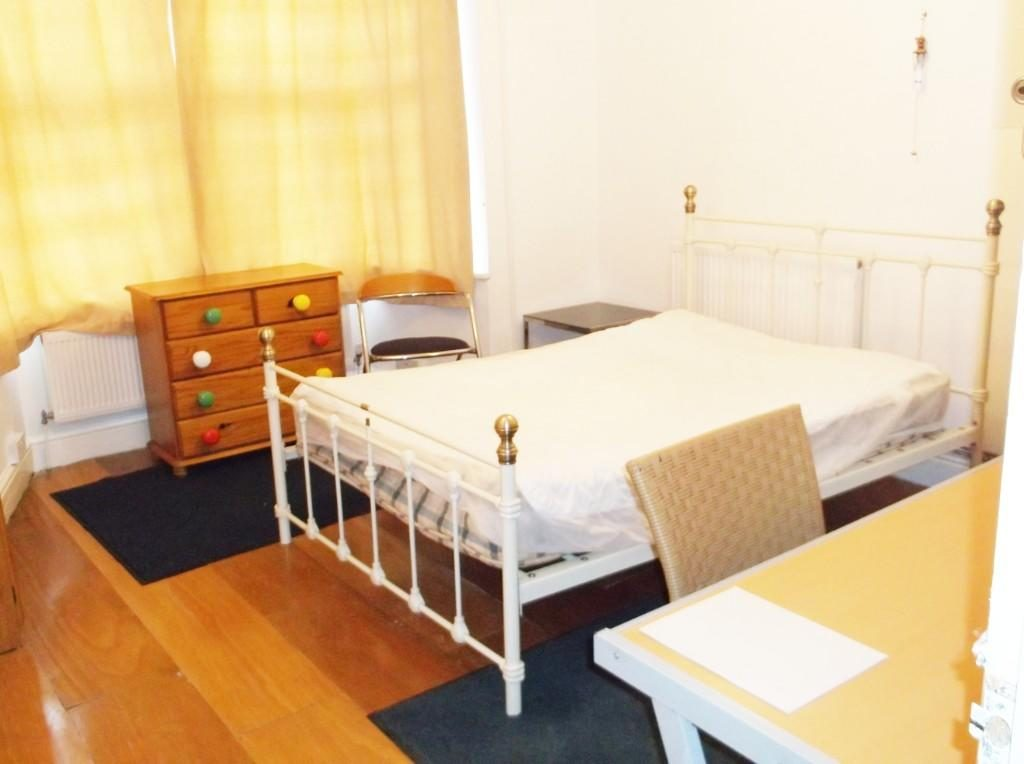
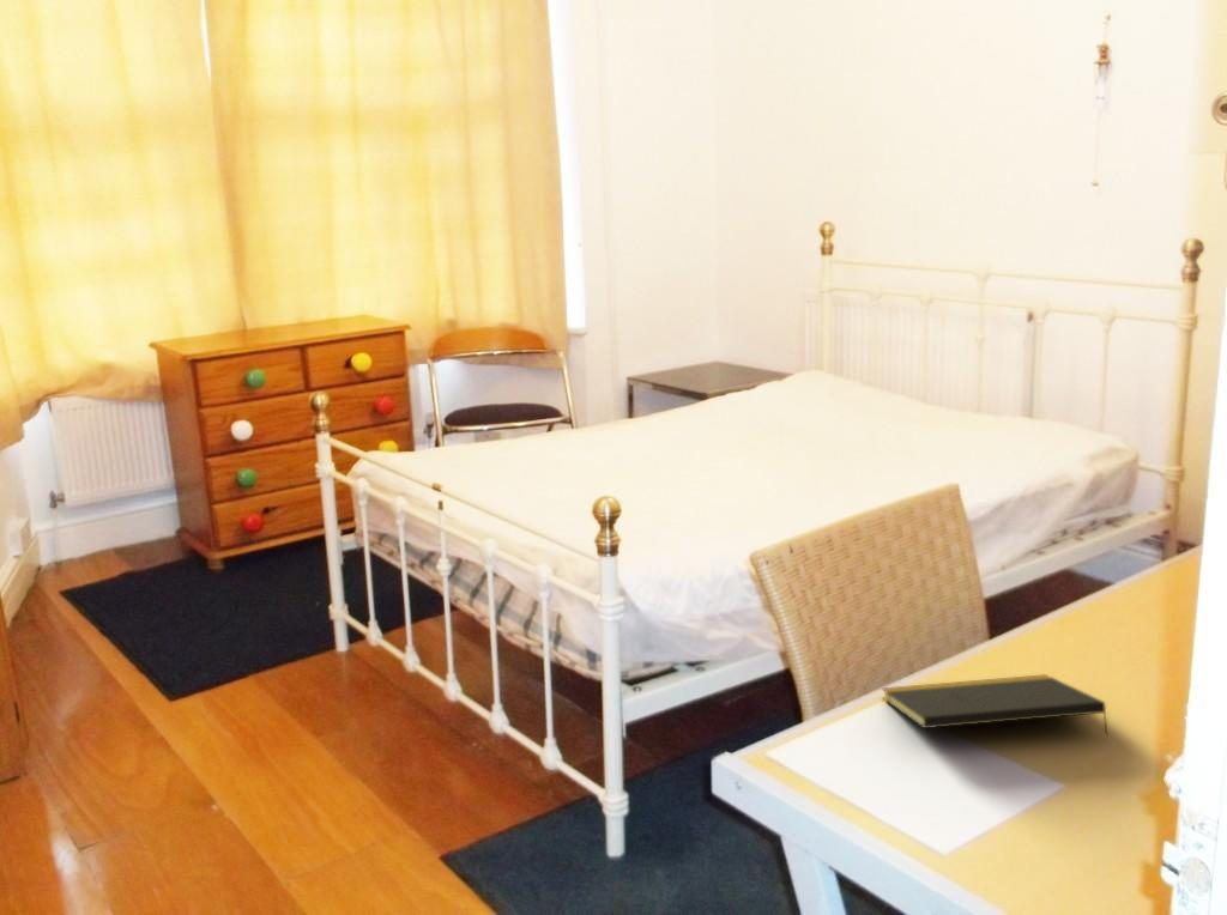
+ notepad (989, 699)
